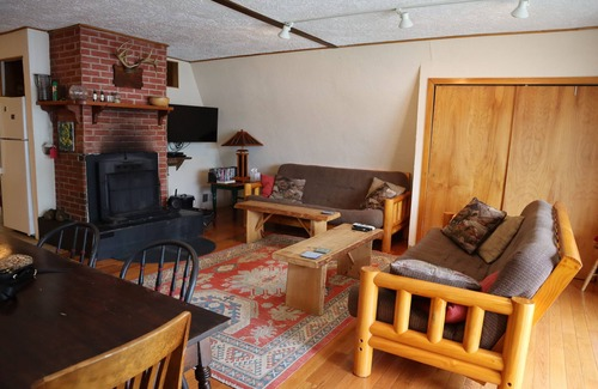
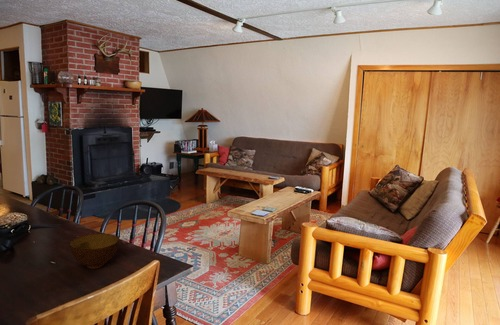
+ bowl (95, 253)
